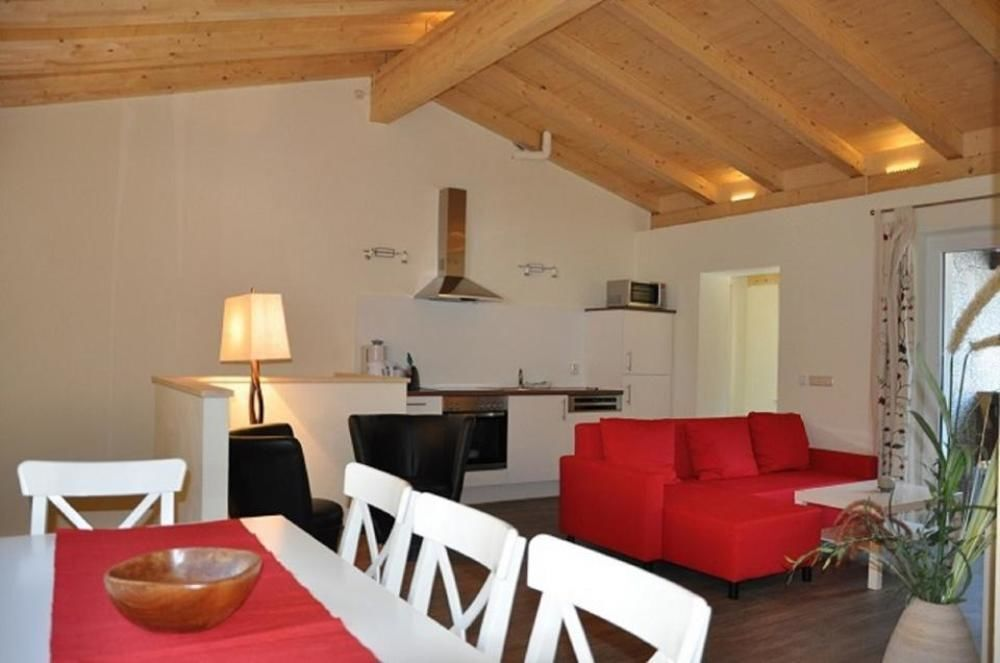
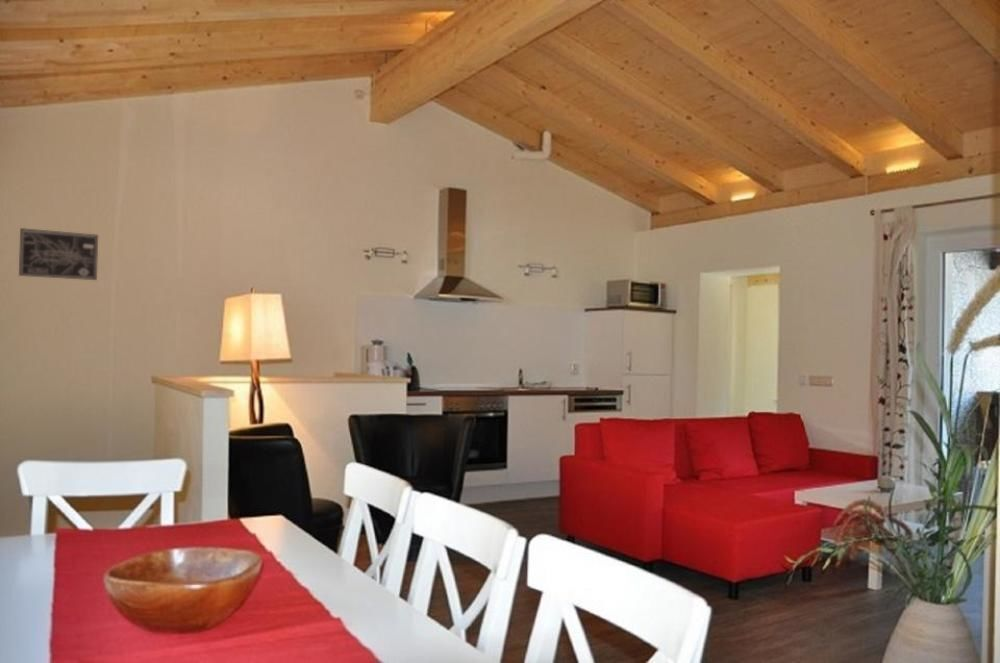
+ wall art (59, 254)
